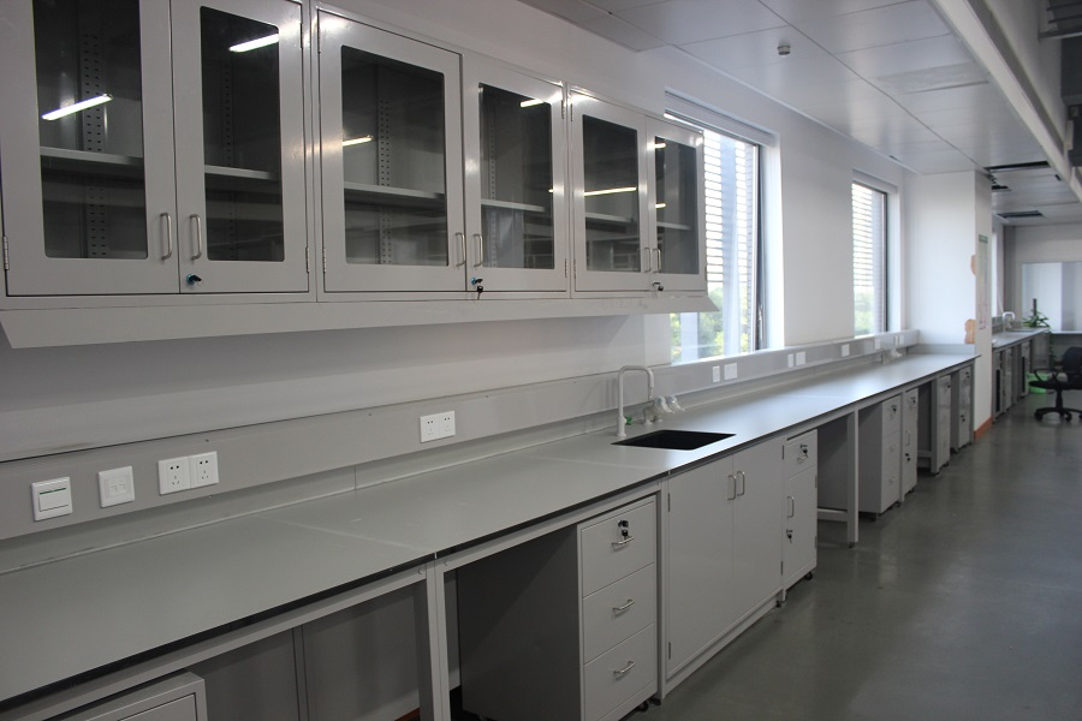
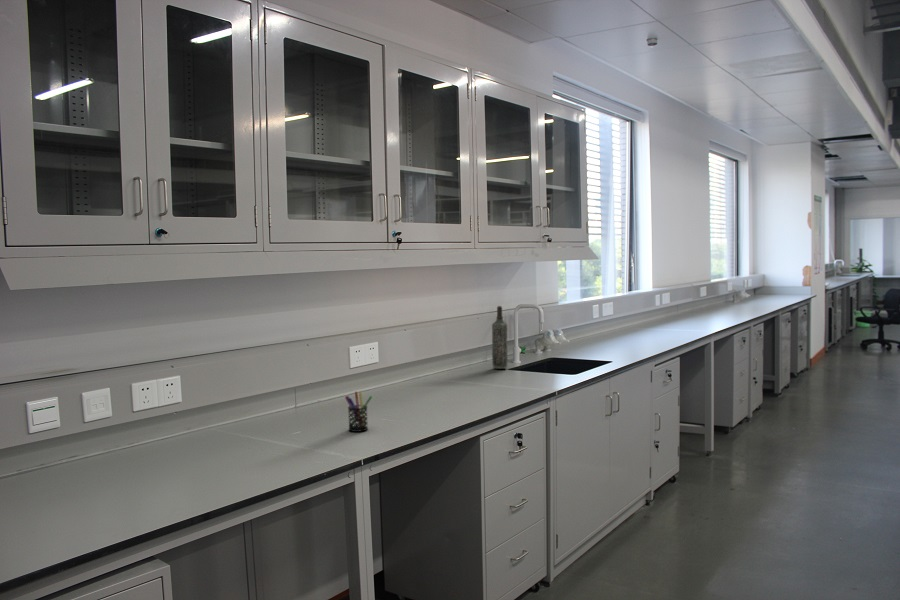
+ bottle (499, 337)
+ pen holder (359, 410)
